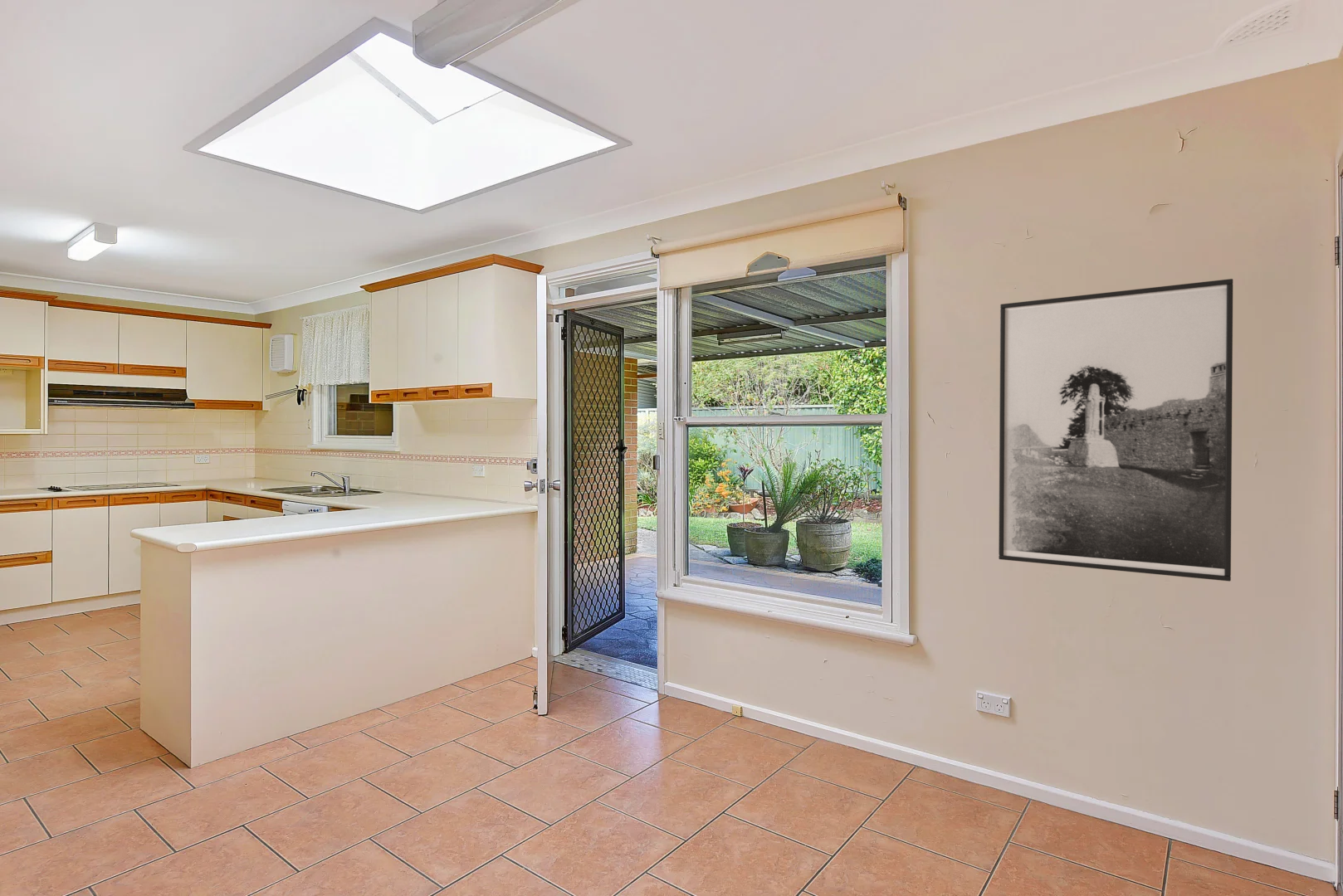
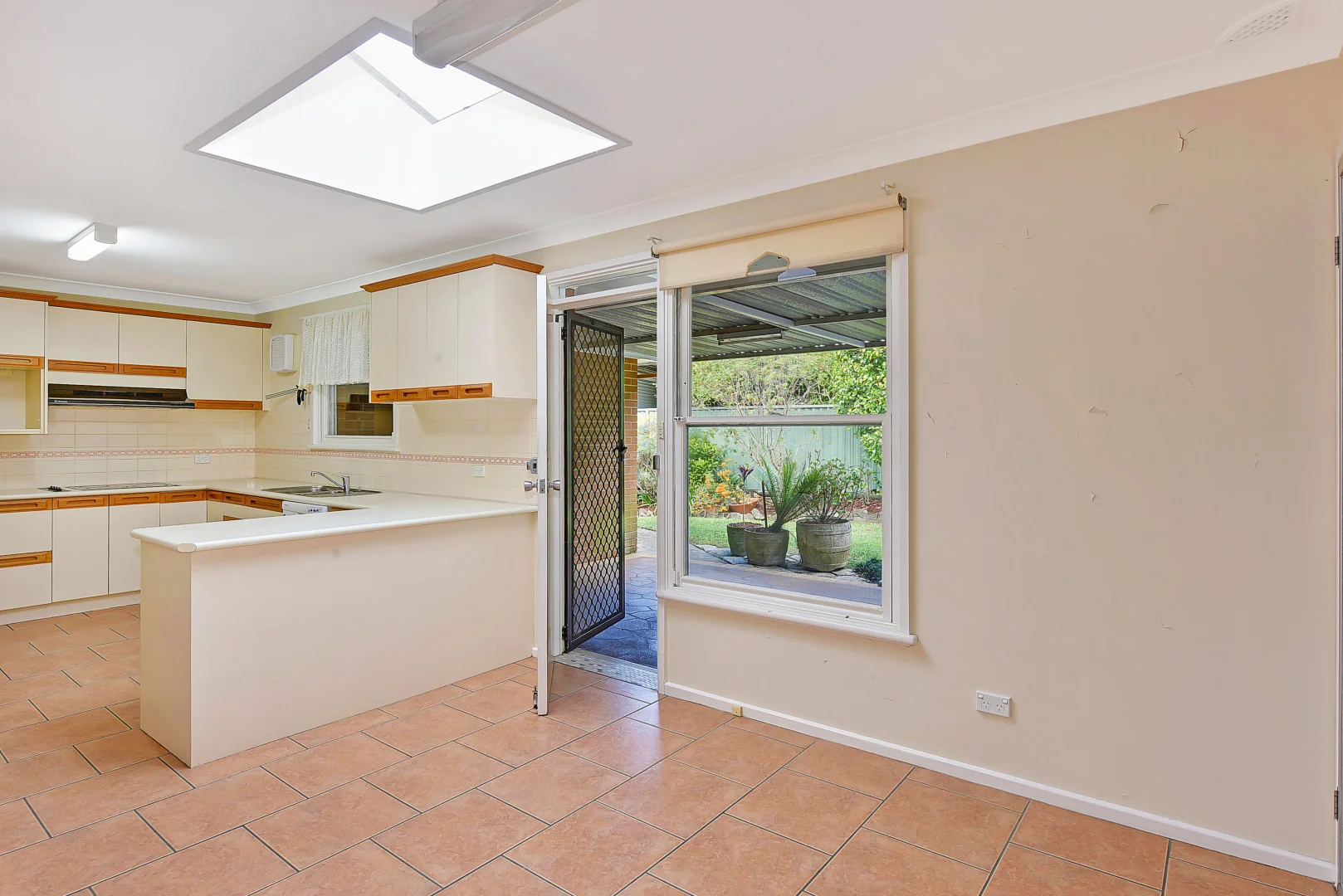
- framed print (1106, 431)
